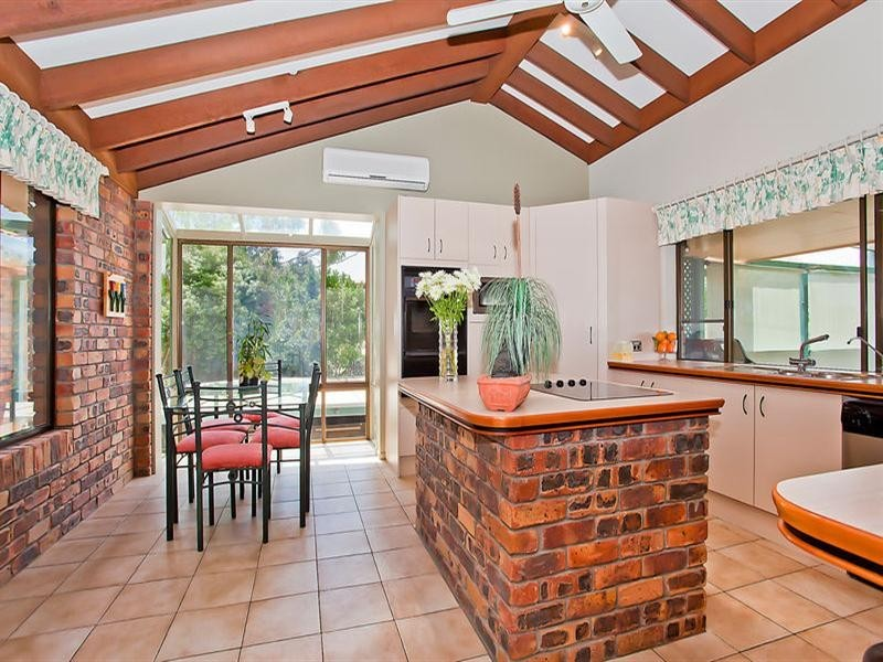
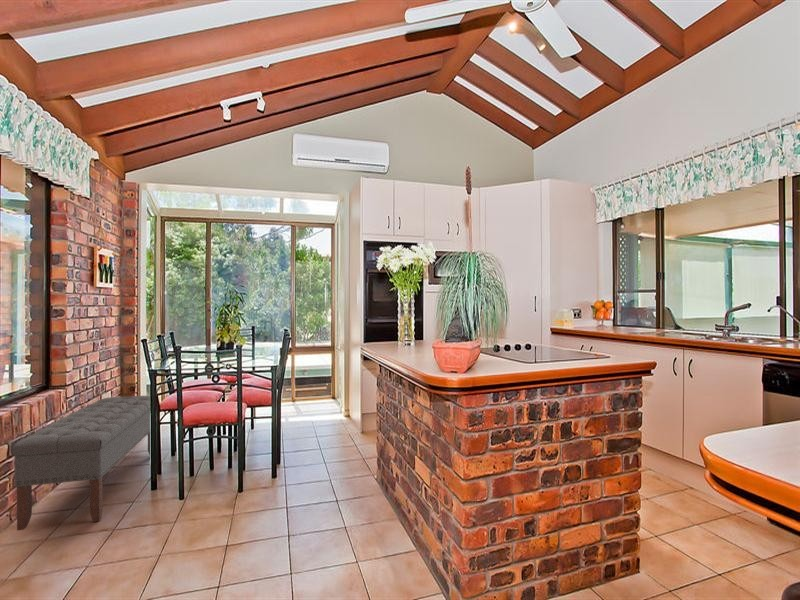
+ bench (99, 449)
